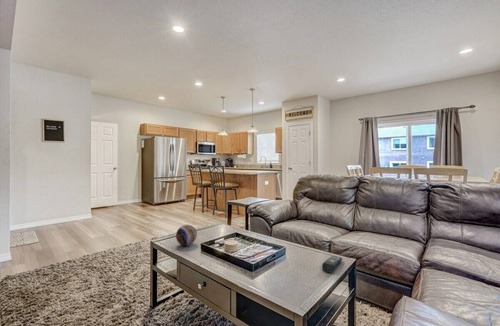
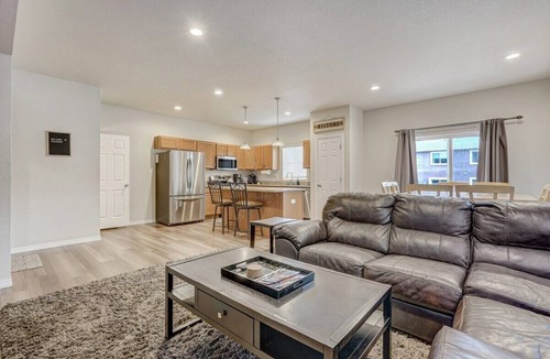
- decorative orb (186, 235)
- remote control (332, 262)
